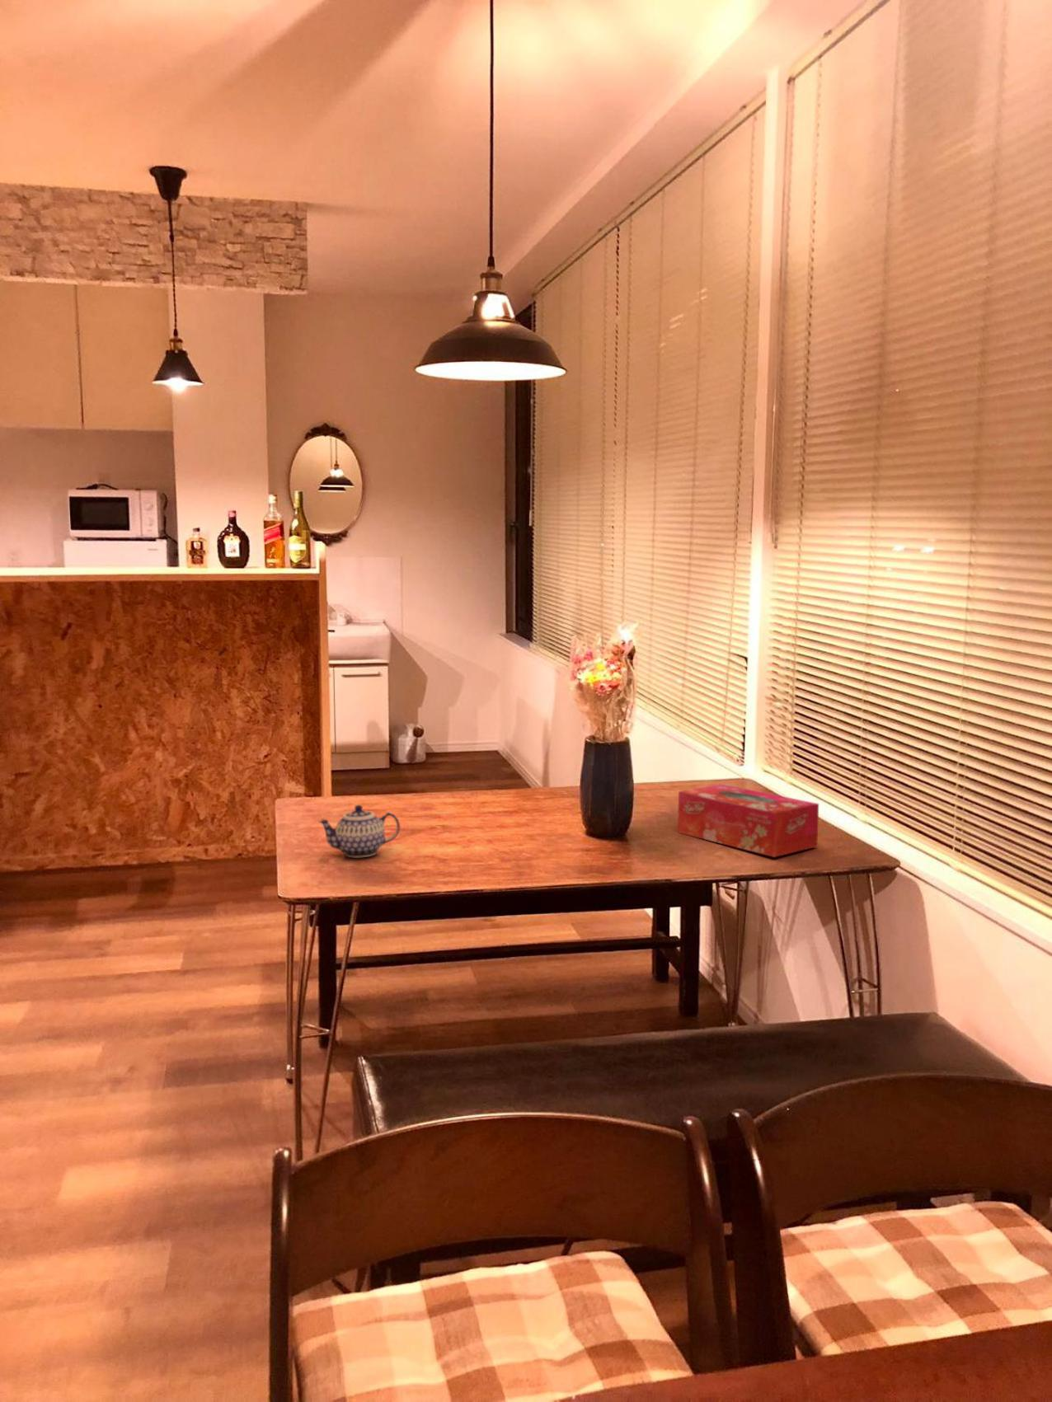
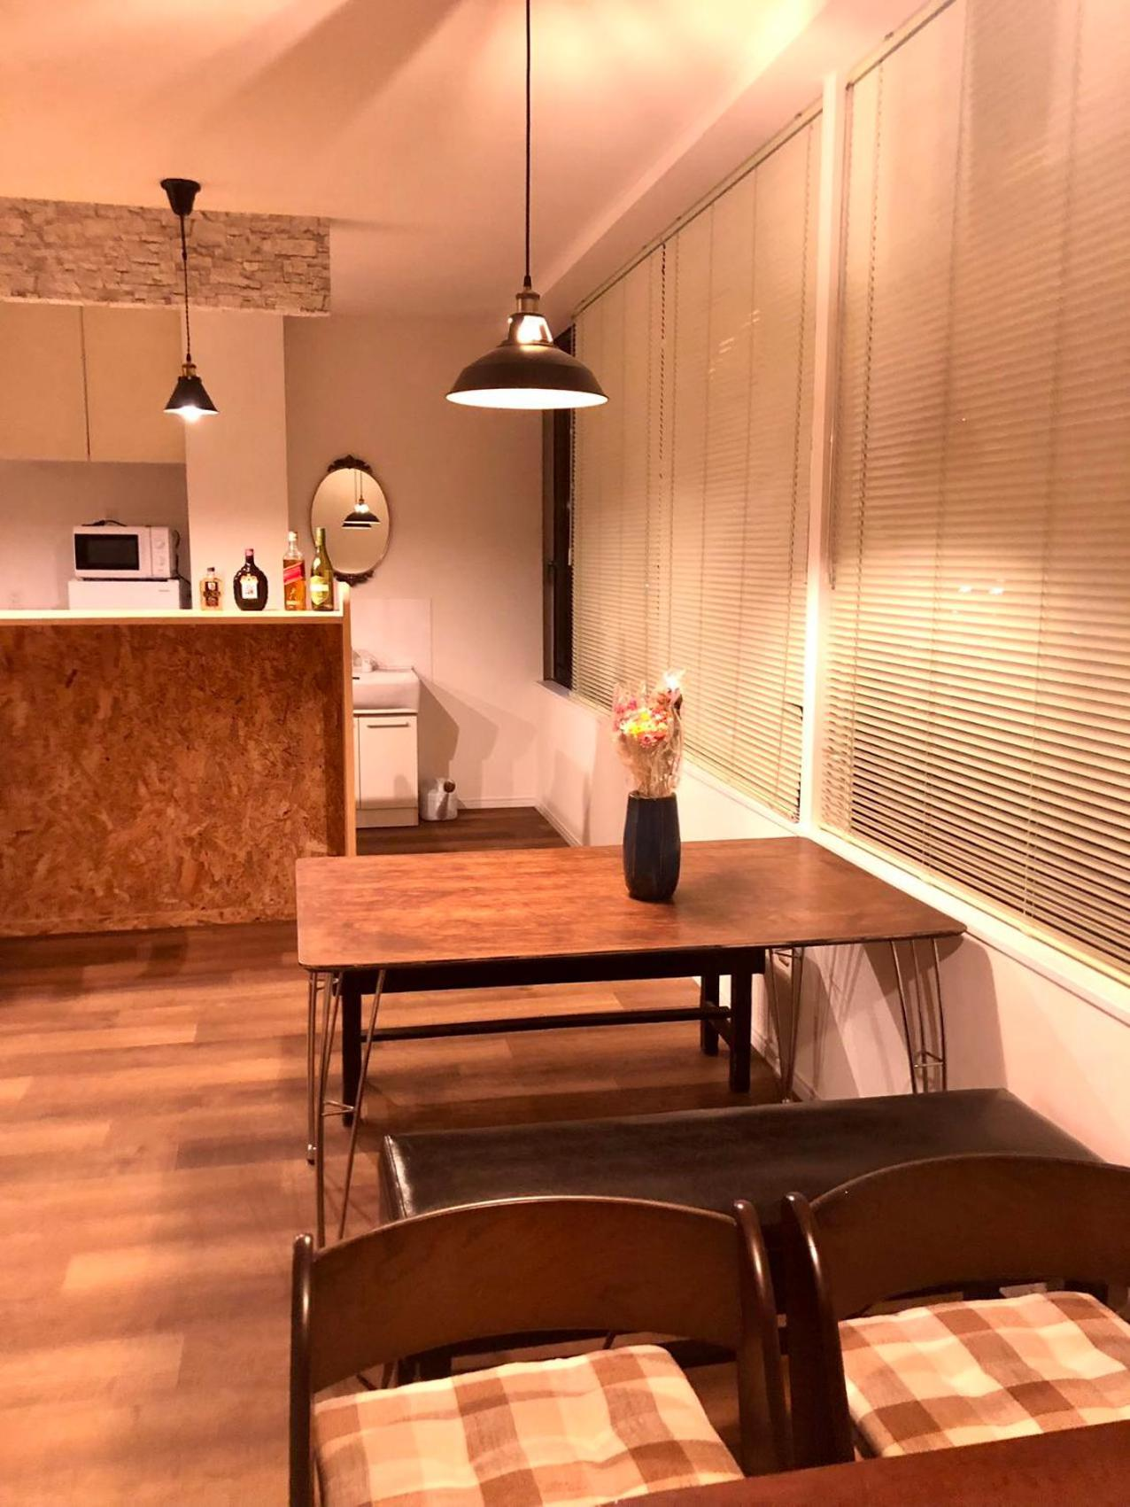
- tissue box (746, 818)
- teapot (359, 830)
